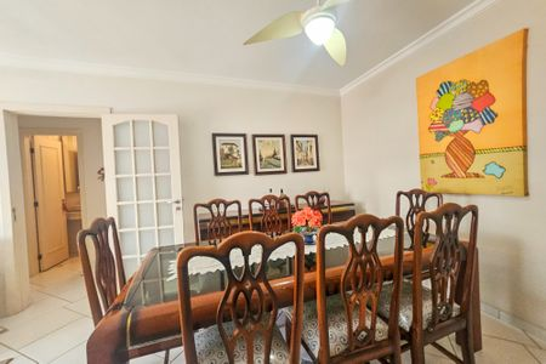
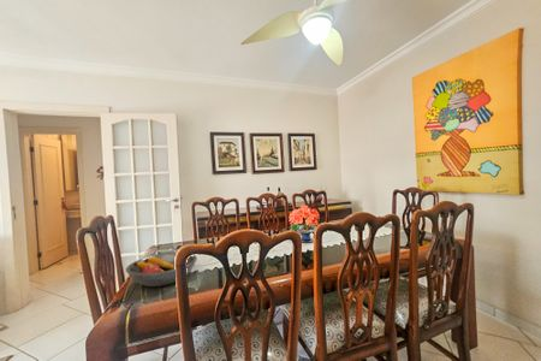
+ fruit bowl (162, 268)
